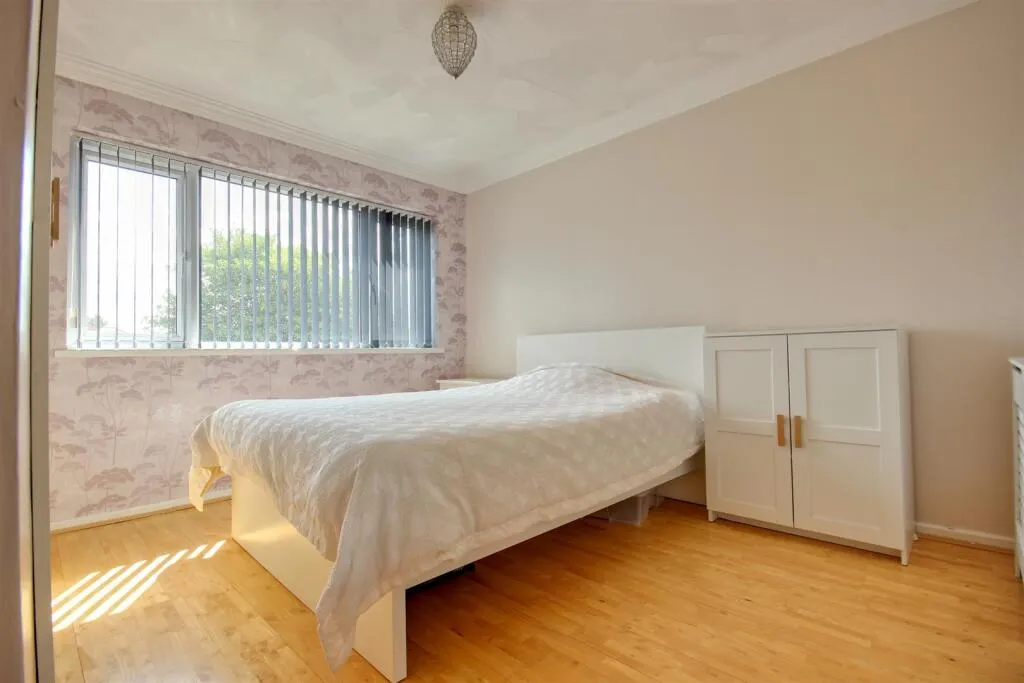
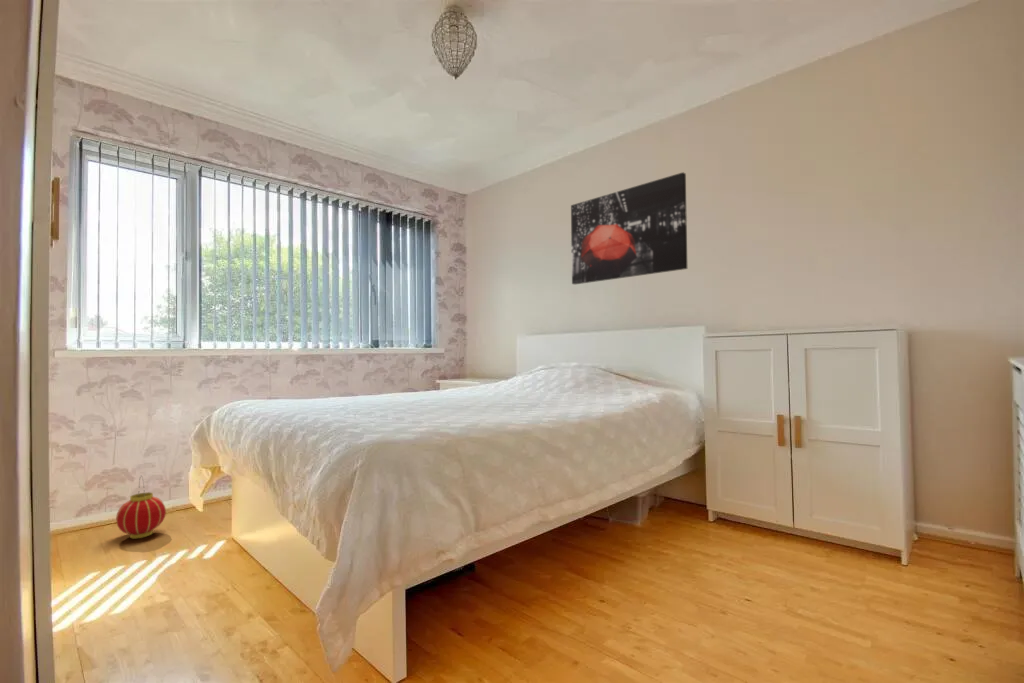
+ lantern (141, 505)
+ wall art (623, 233)
